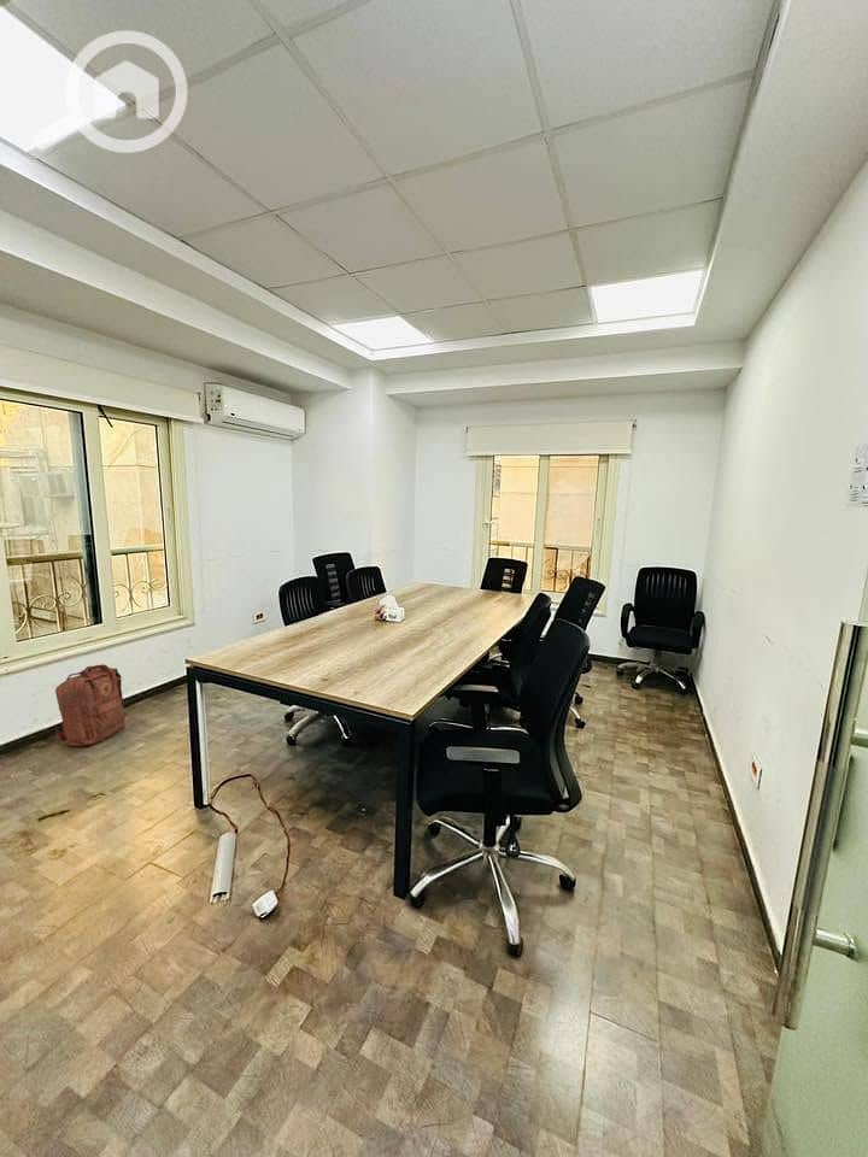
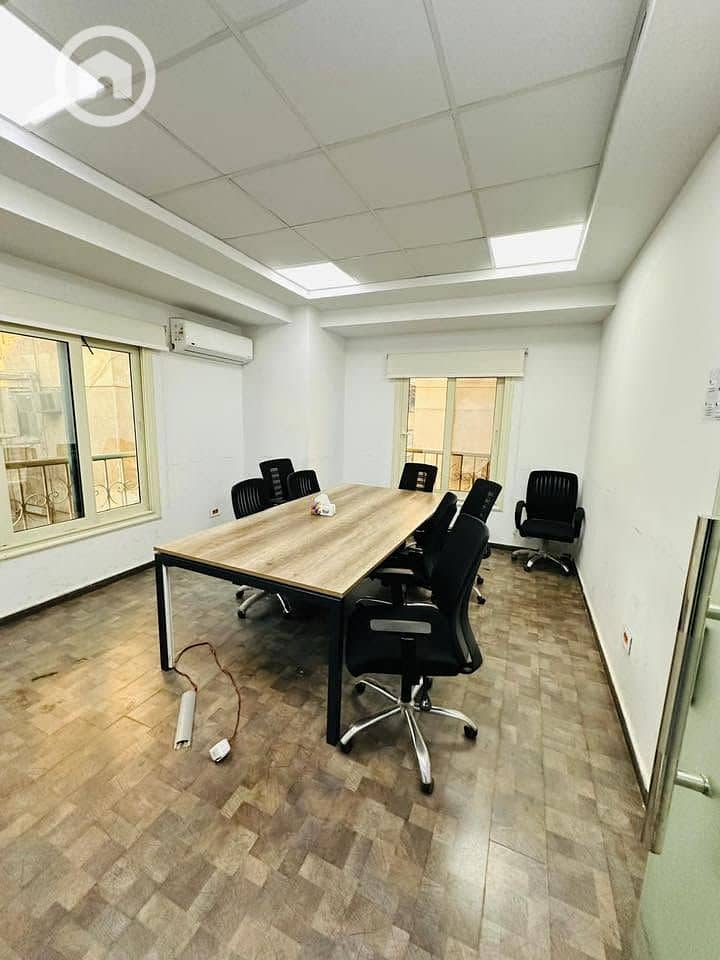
- backpack (89, 701)
